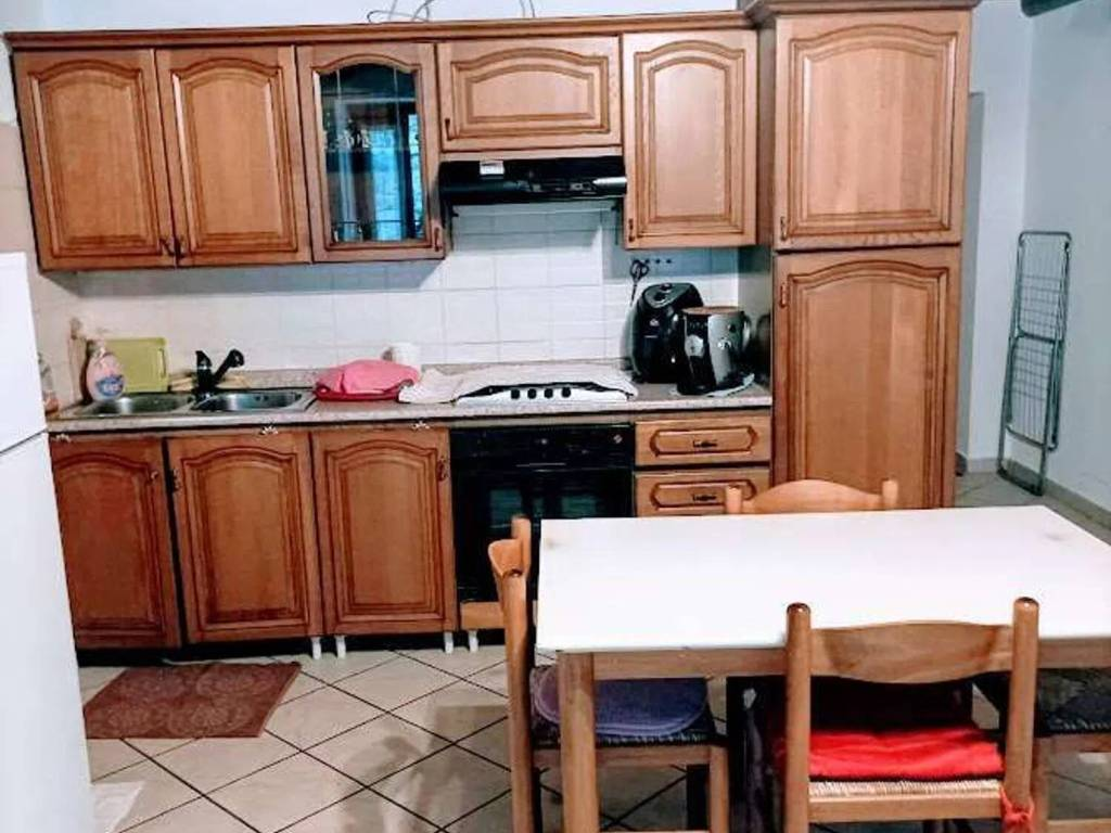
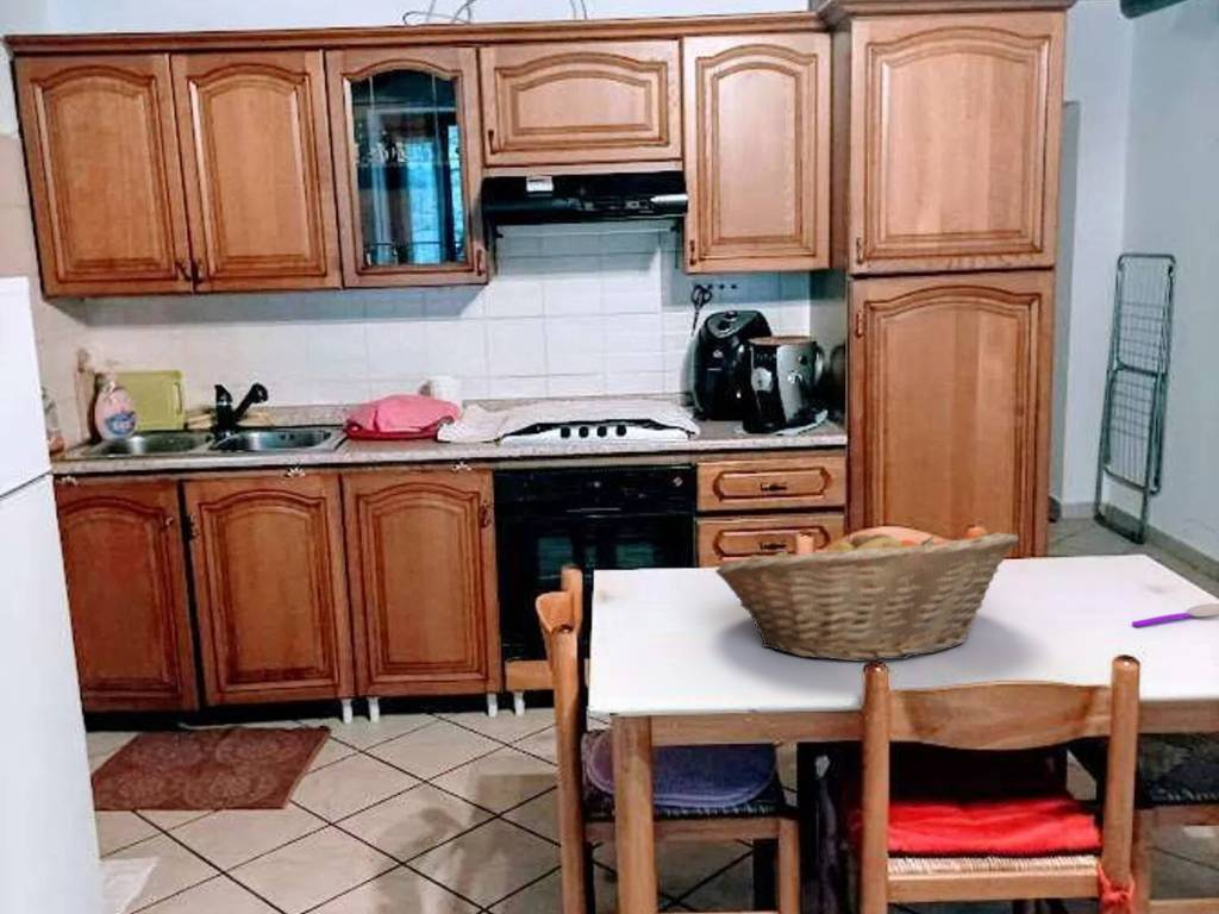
+ spoon (1179, 614)
+ fruit basket (864, 578)
